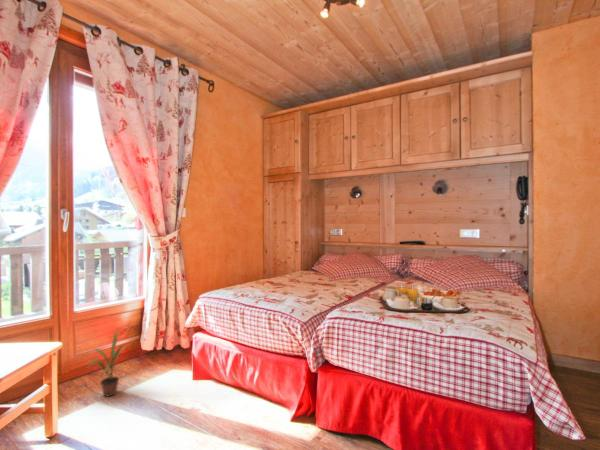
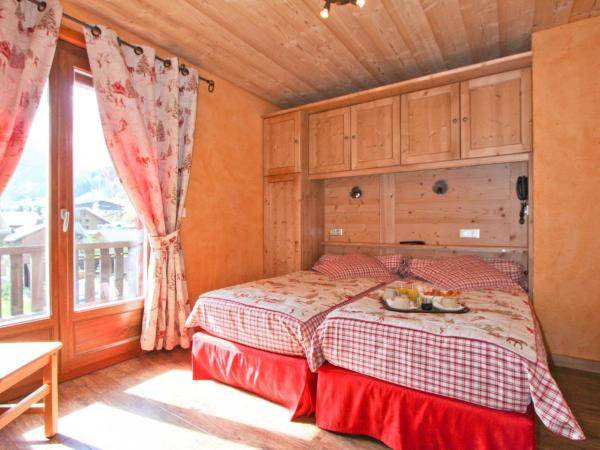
- potted plant (113, 365)
